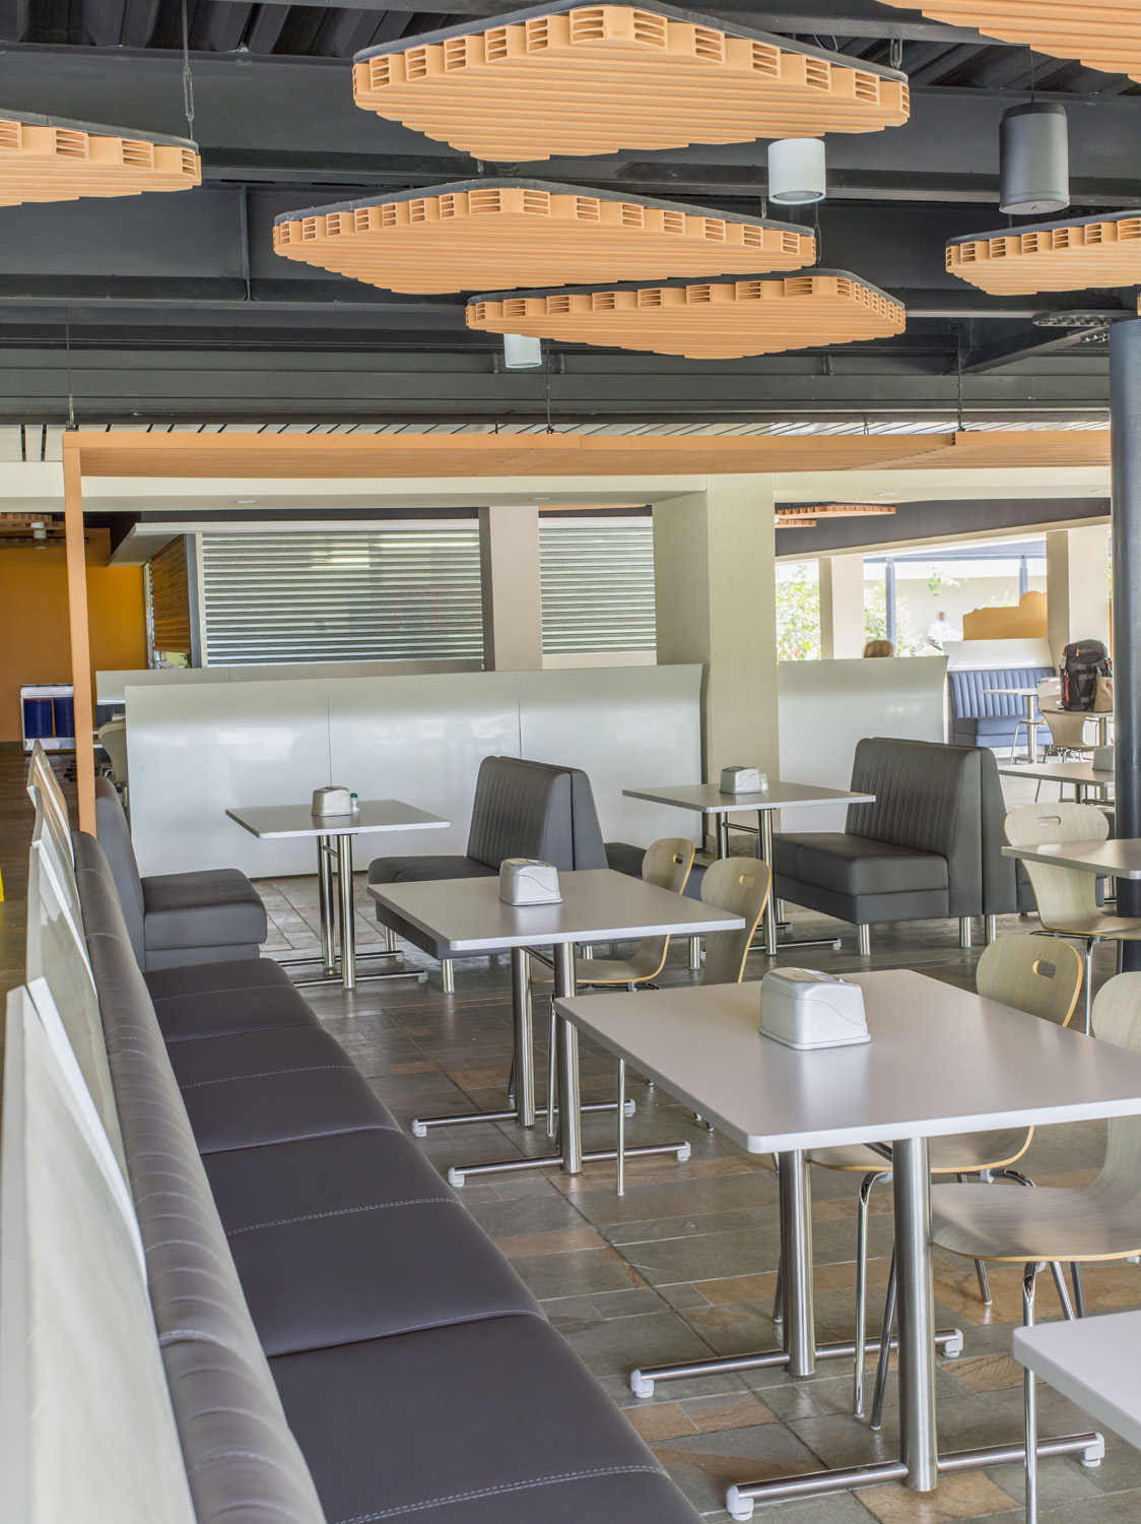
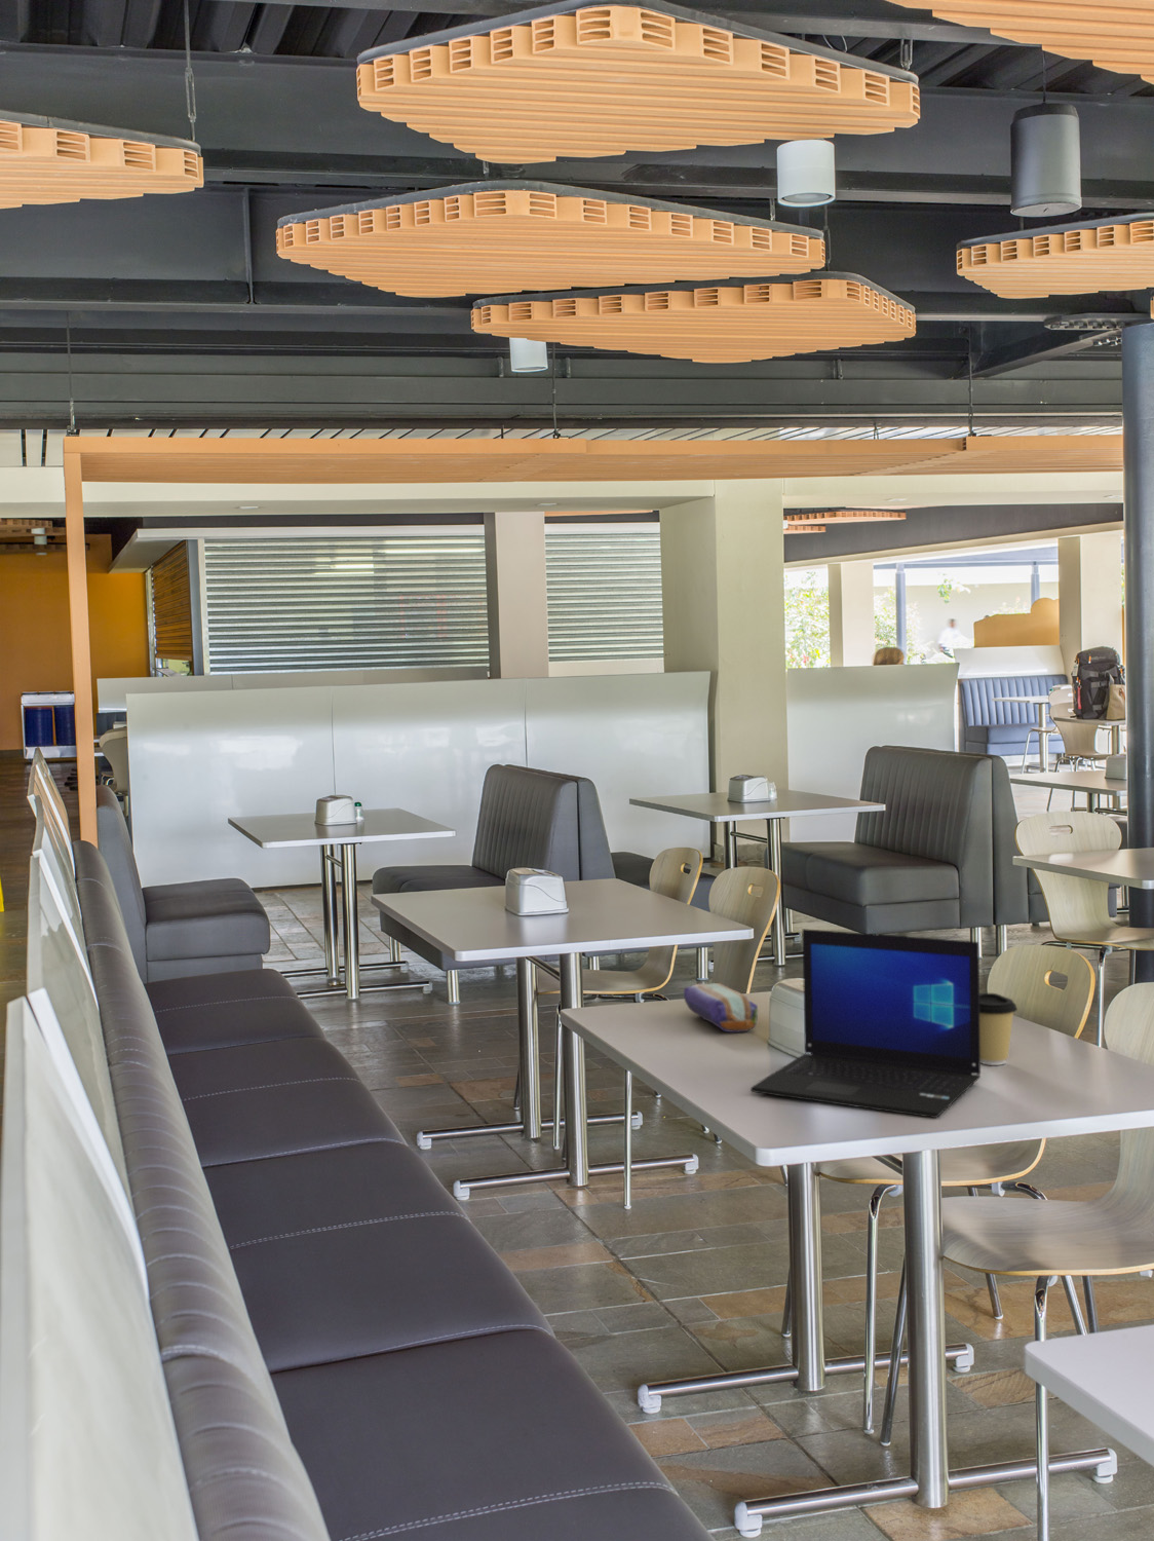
+ pencil case (720, 1006)
+ coffee cup (992, 1029)
+ laptop (865, 1017)
